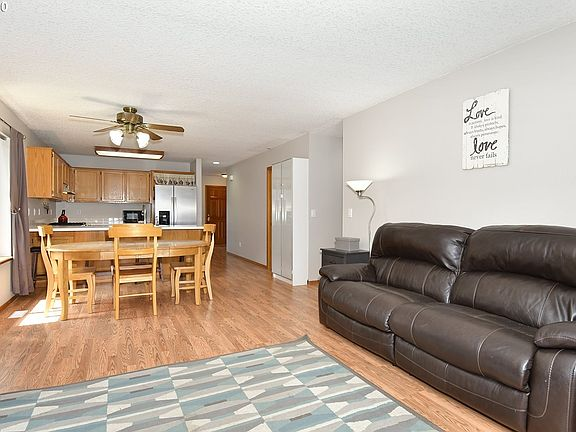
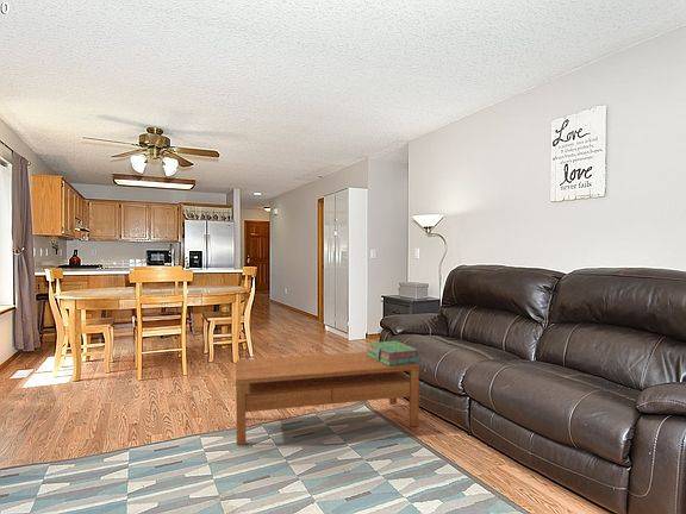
+ stack of books (392, 351)
+ coffee table (325, 393)
